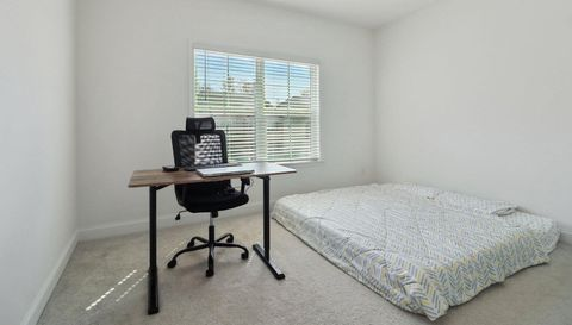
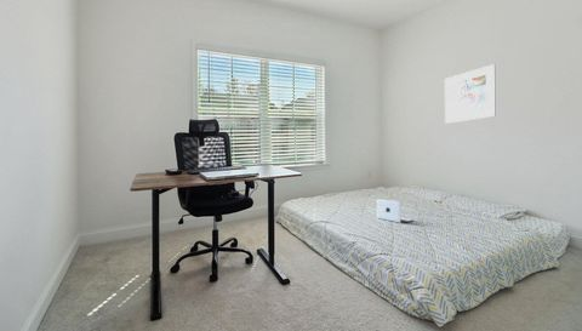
+ laptop (394, 209)
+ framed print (468, 96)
